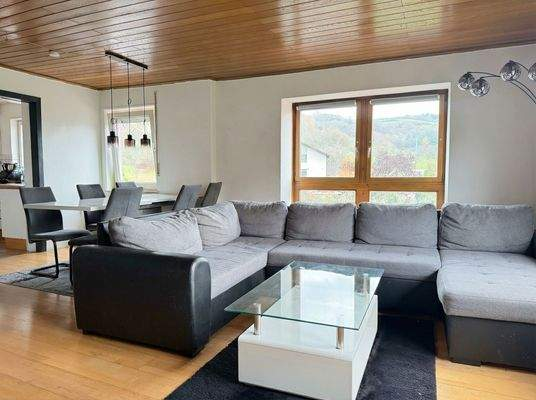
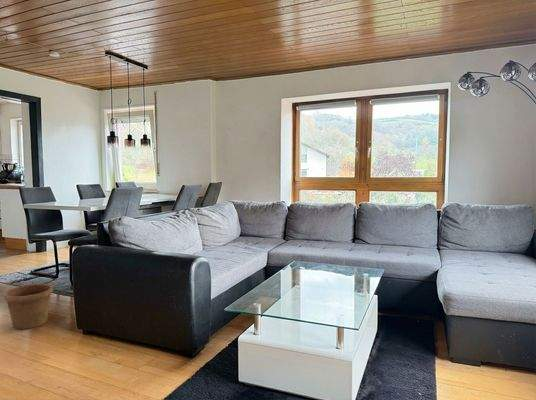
+ flower pot (29, 306)
